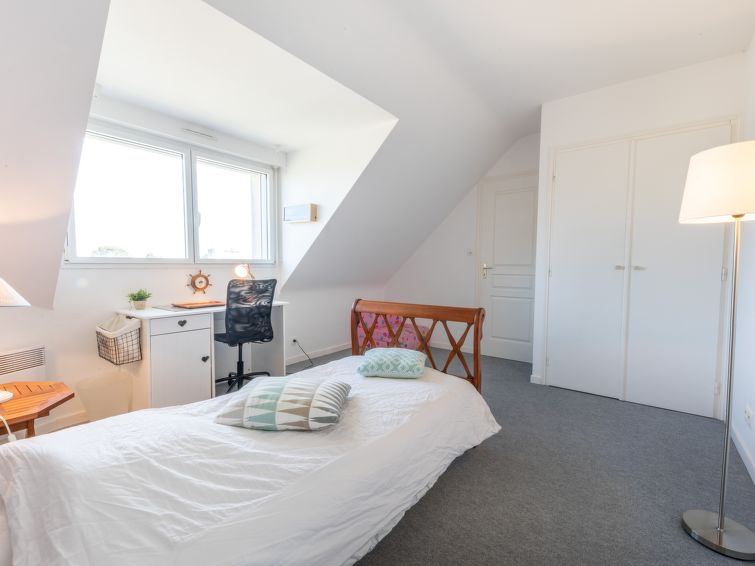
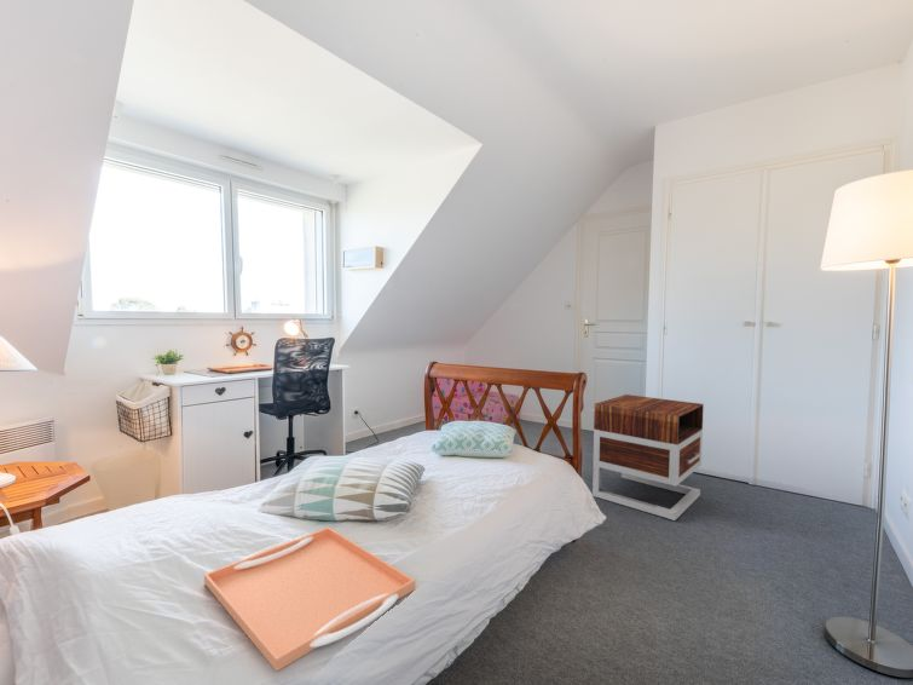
+ serving tray (308, 581)
+ nightstand (649, 450)
